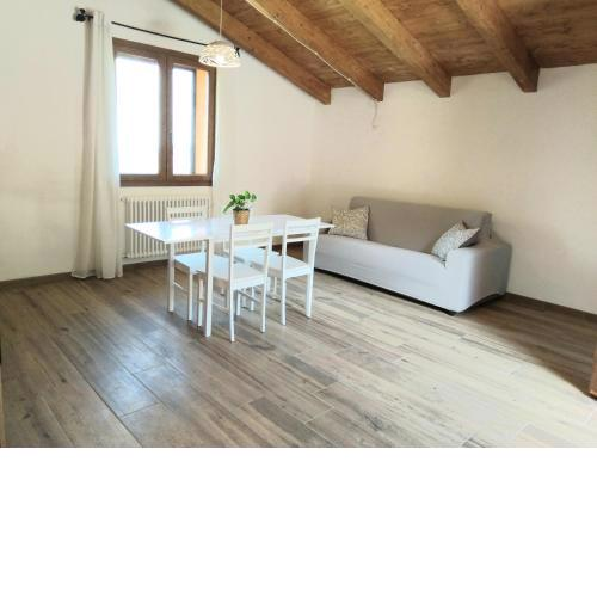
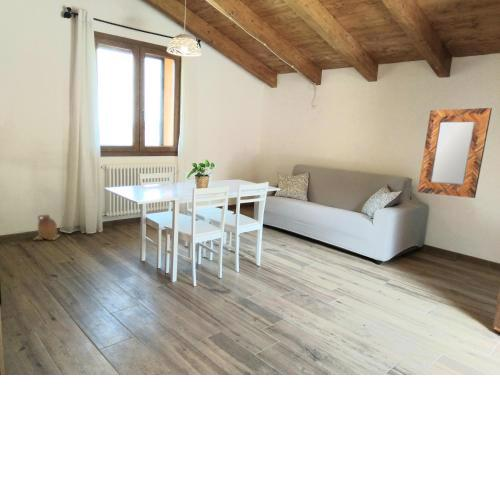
+ ceramic jug (47, 226)
+ home mirror (452, 153)
